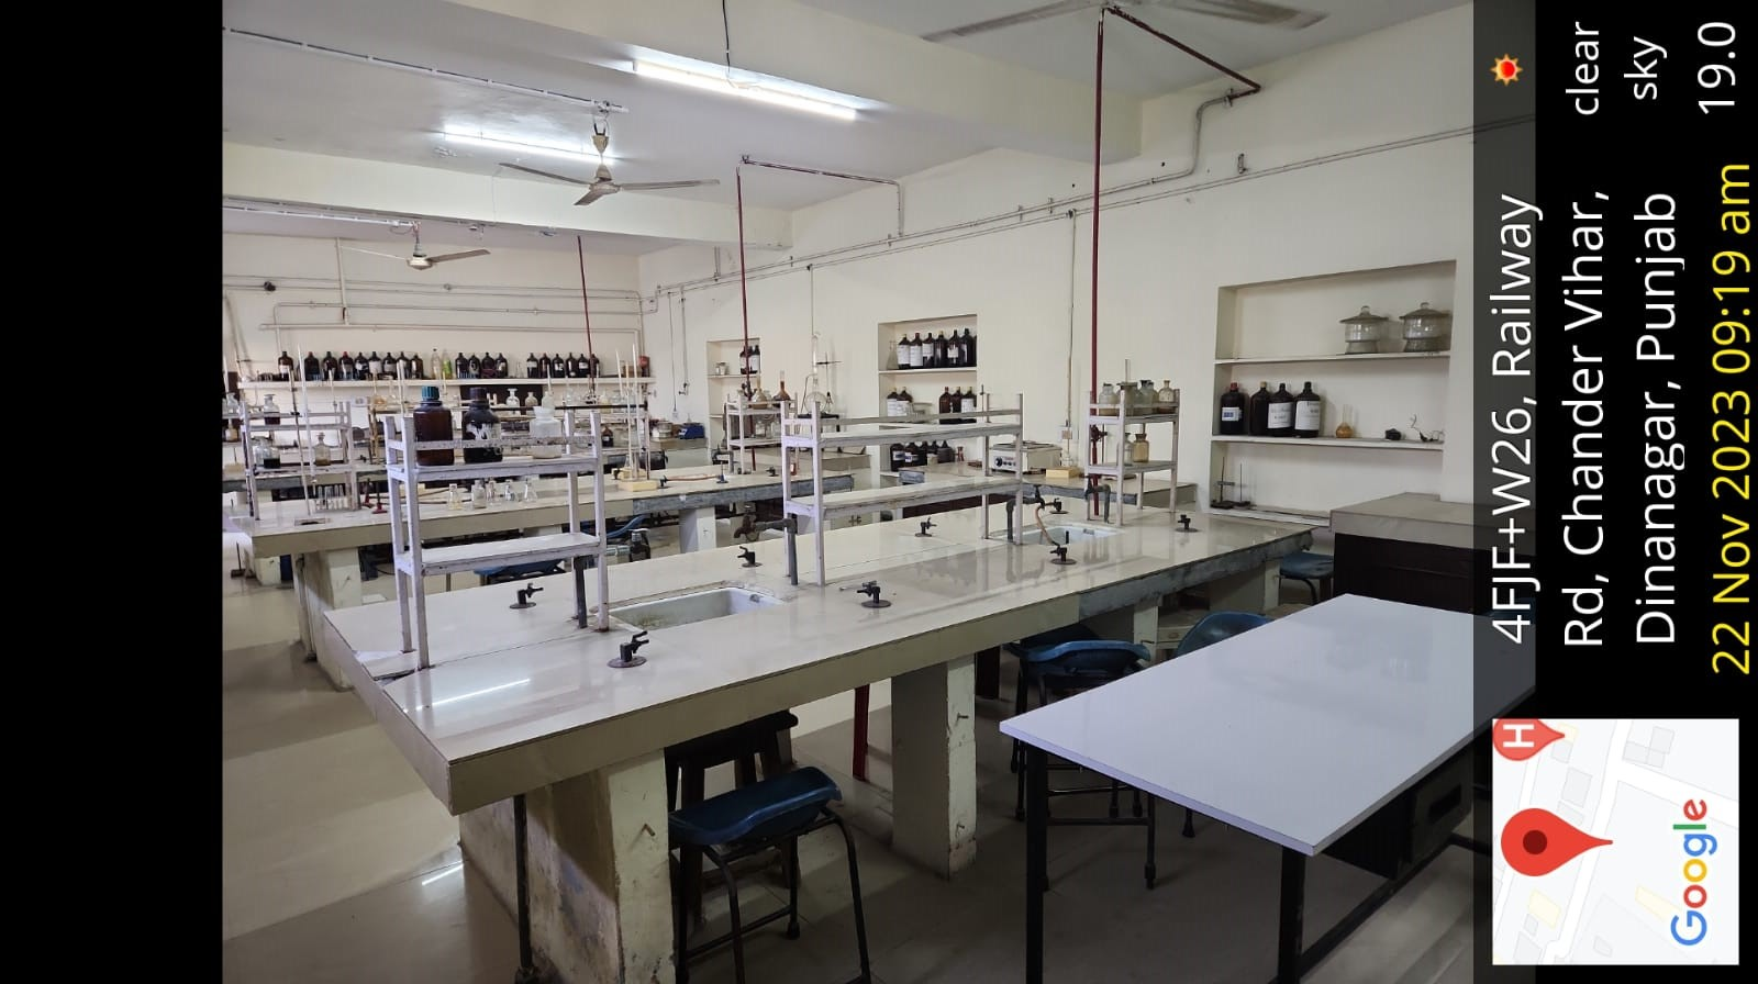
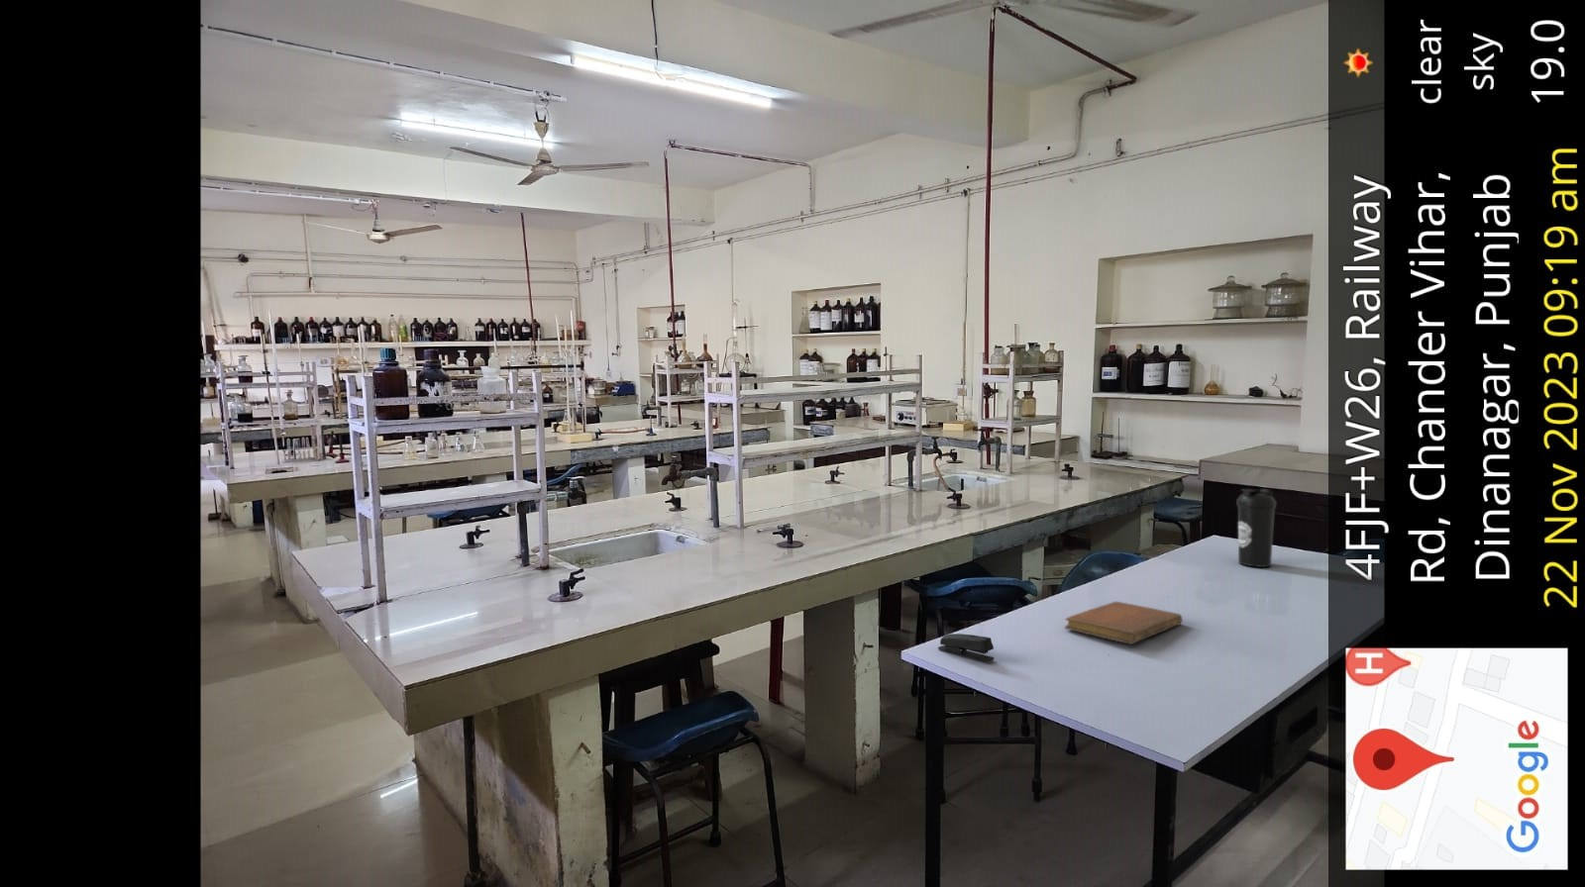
+ stapler (964, 643)
+ water bottle (1255, 527)
+ notebook (1123, 620)
